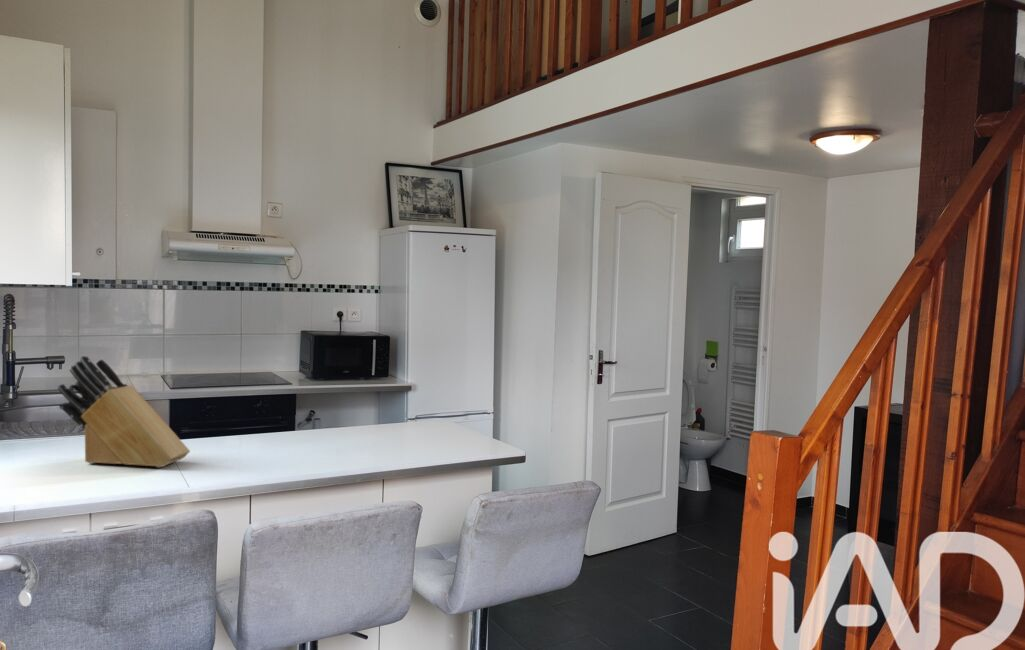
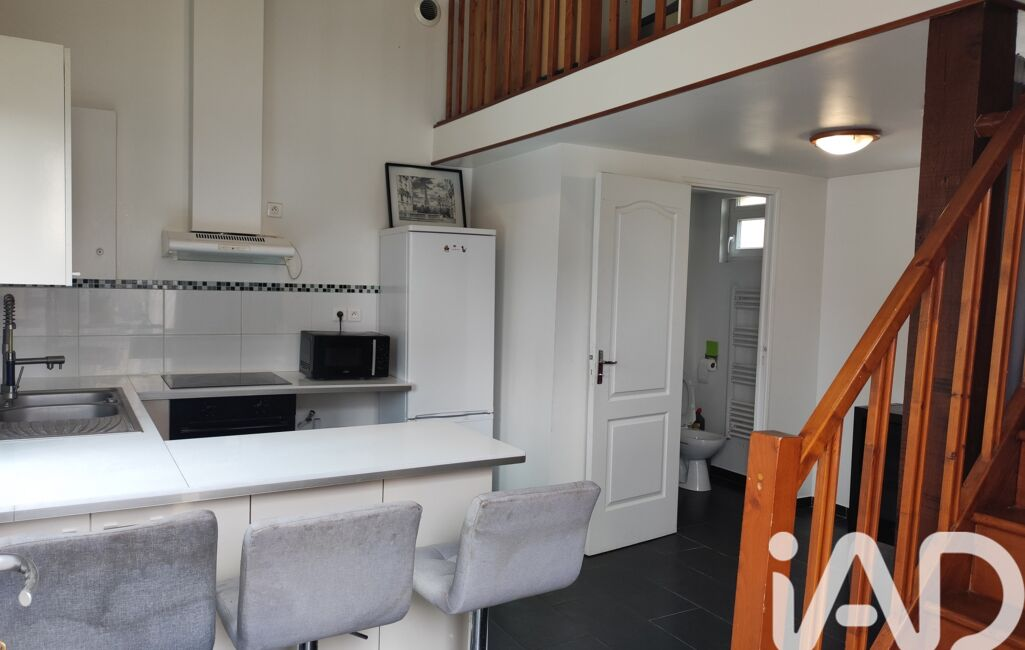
- knife block (123, 409)
